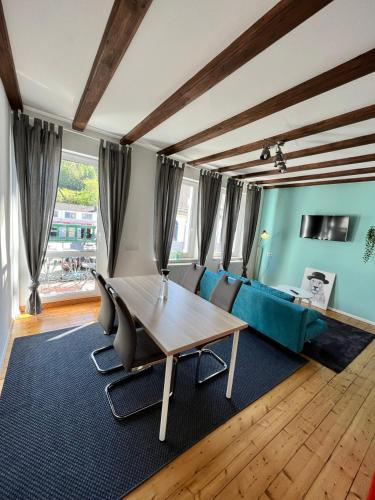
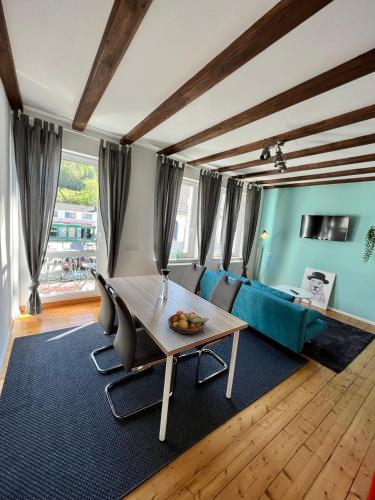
+ fruit bowl (187, 319)
